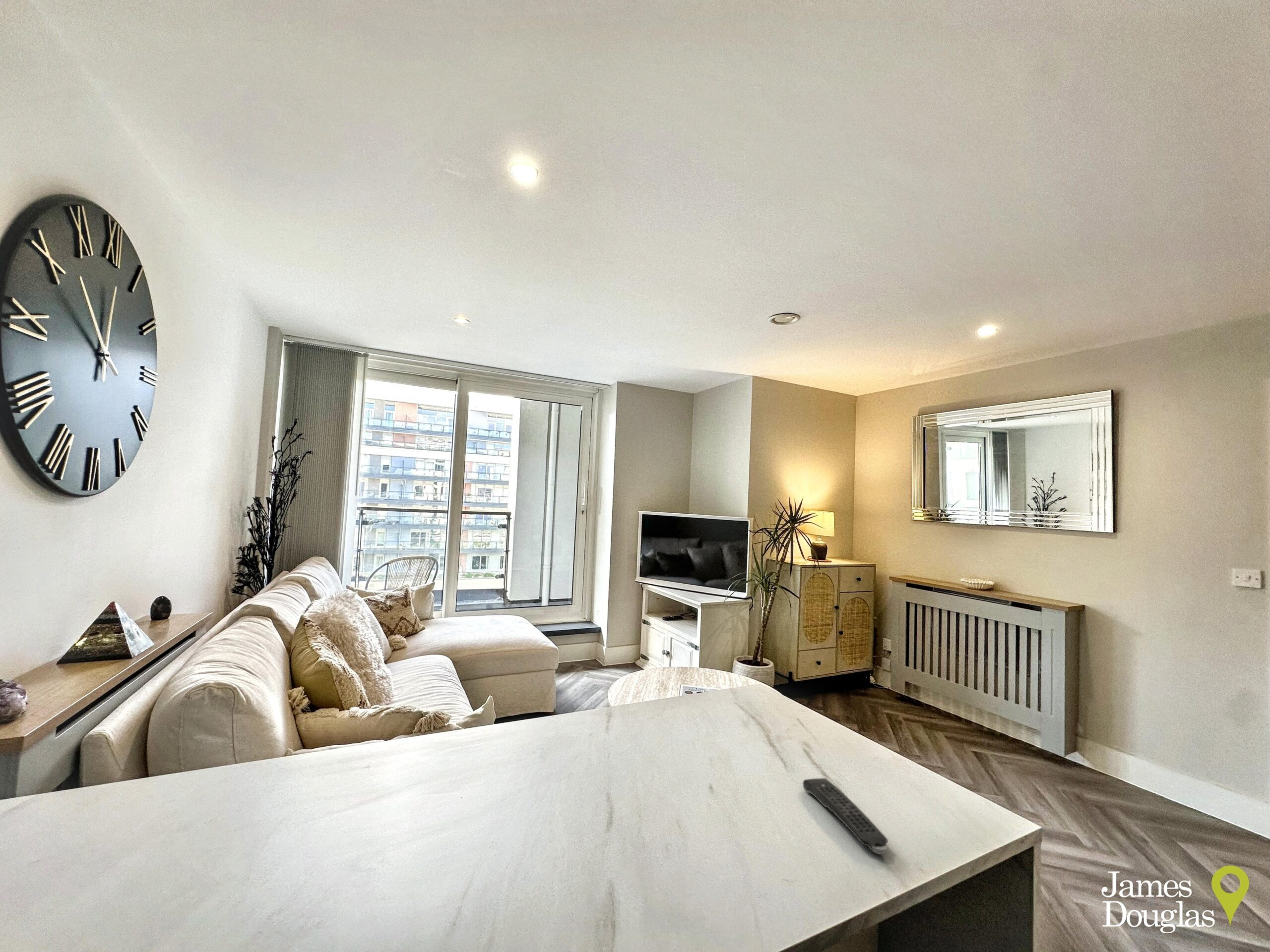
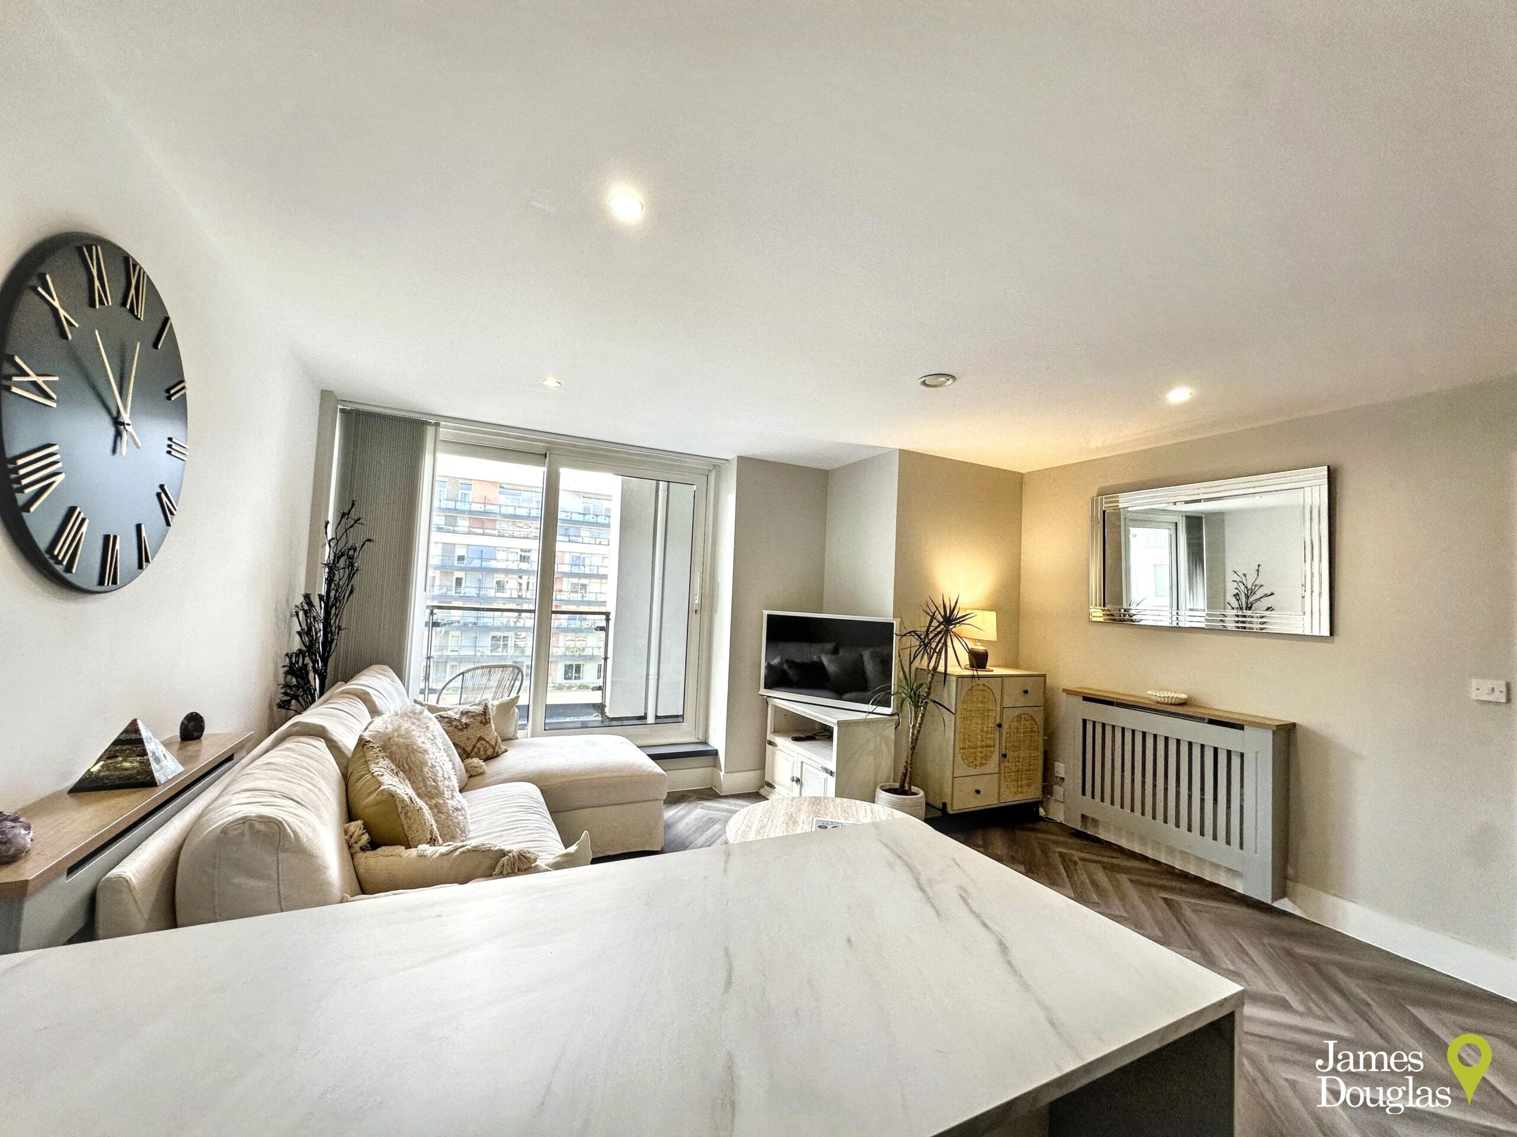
- remote control (844, 811)
